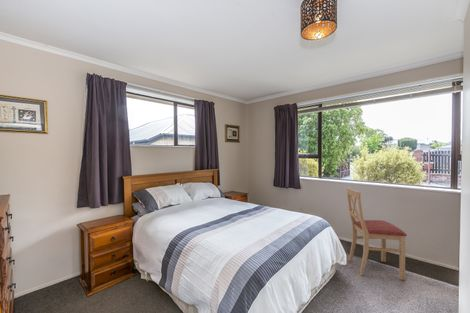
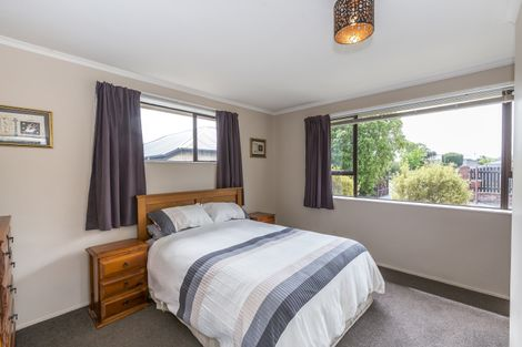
- chair (373, 229)
